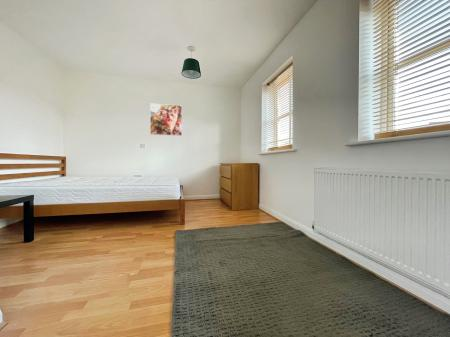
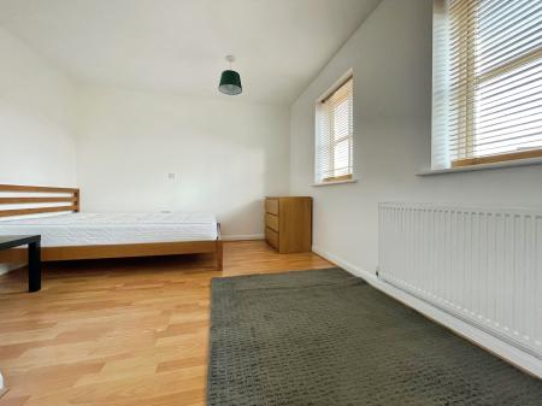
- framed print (166, 119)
